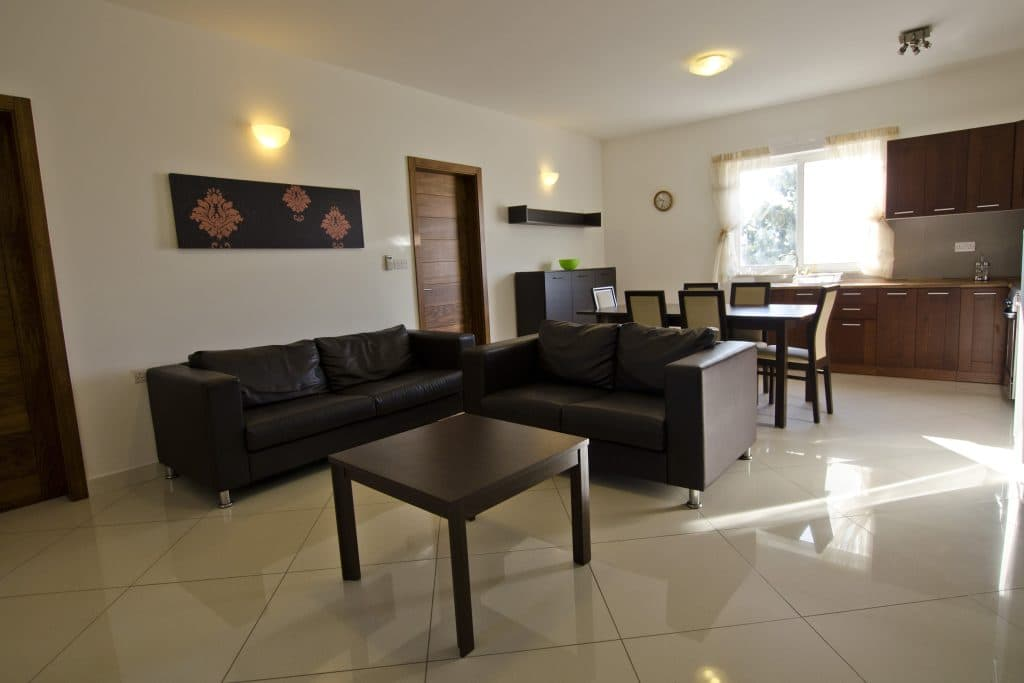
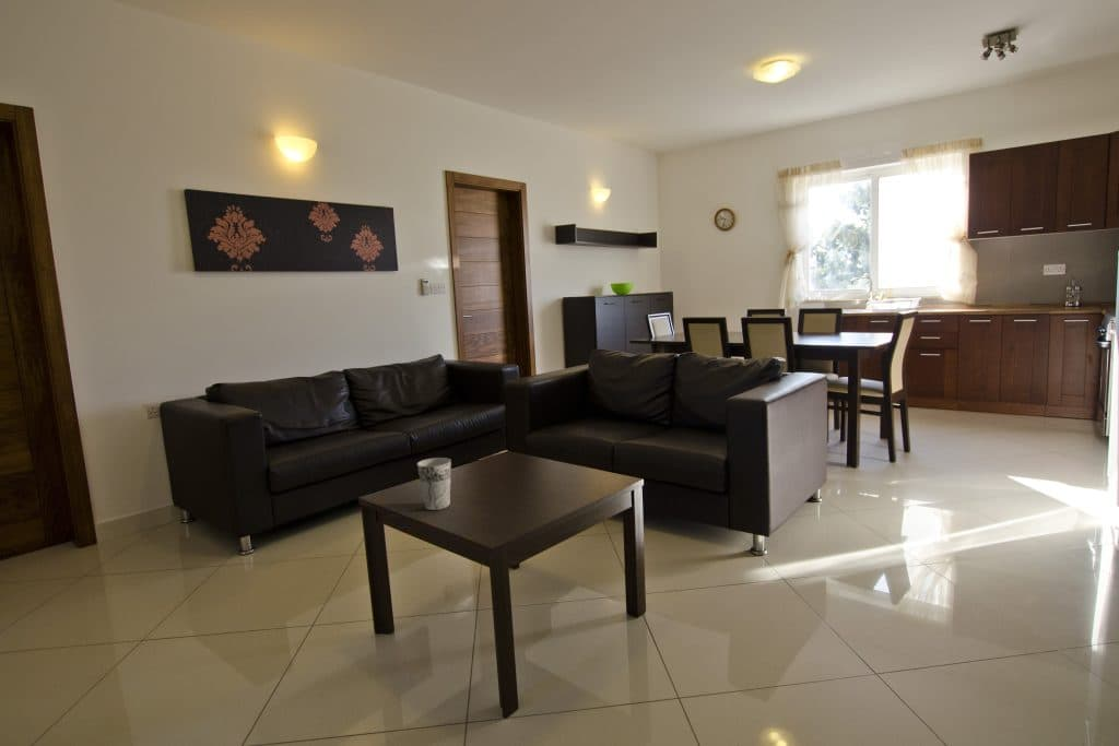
+ cup (435, 484)
